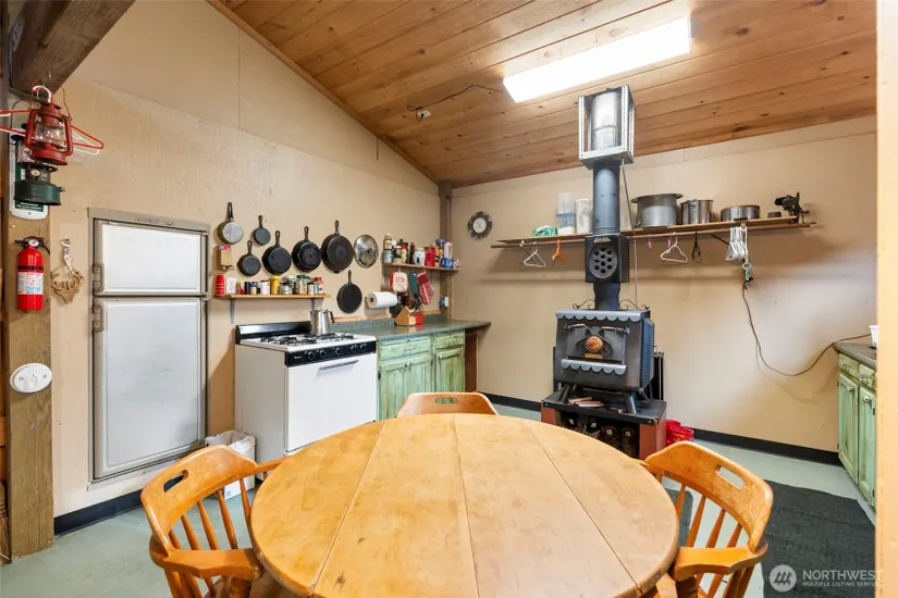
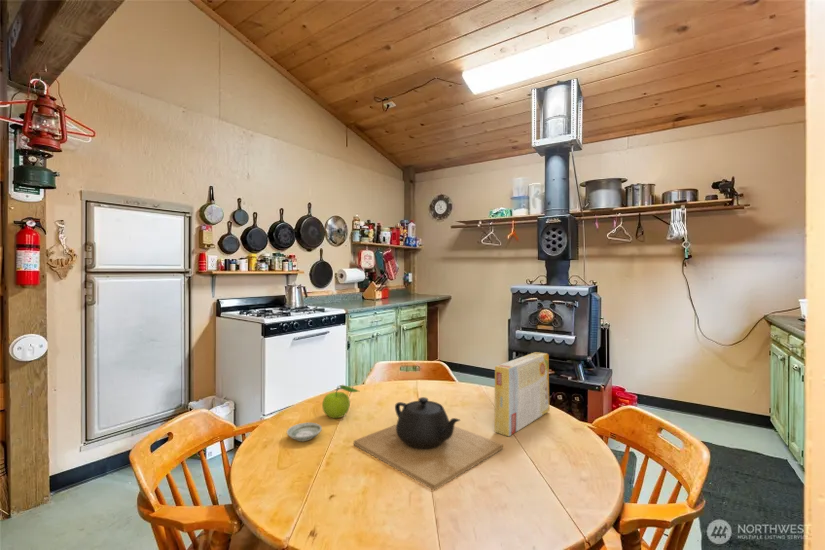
+ saucer (304, 433)
+ cereal box (523, 390)
+ fruit (341, 401)
+ teapot (427, 423)
